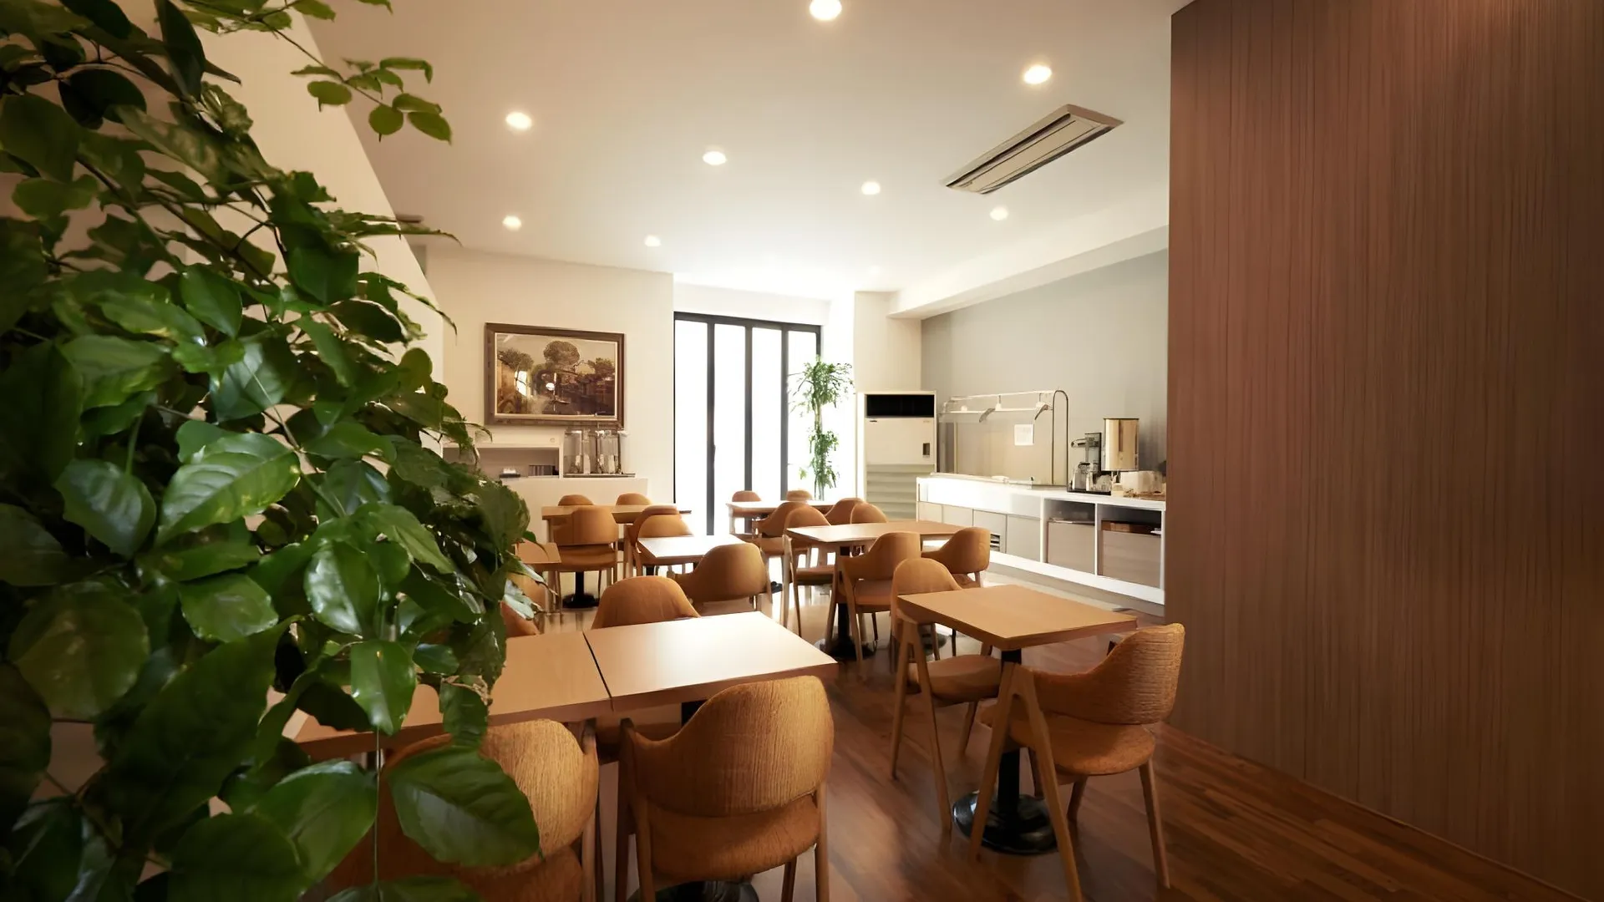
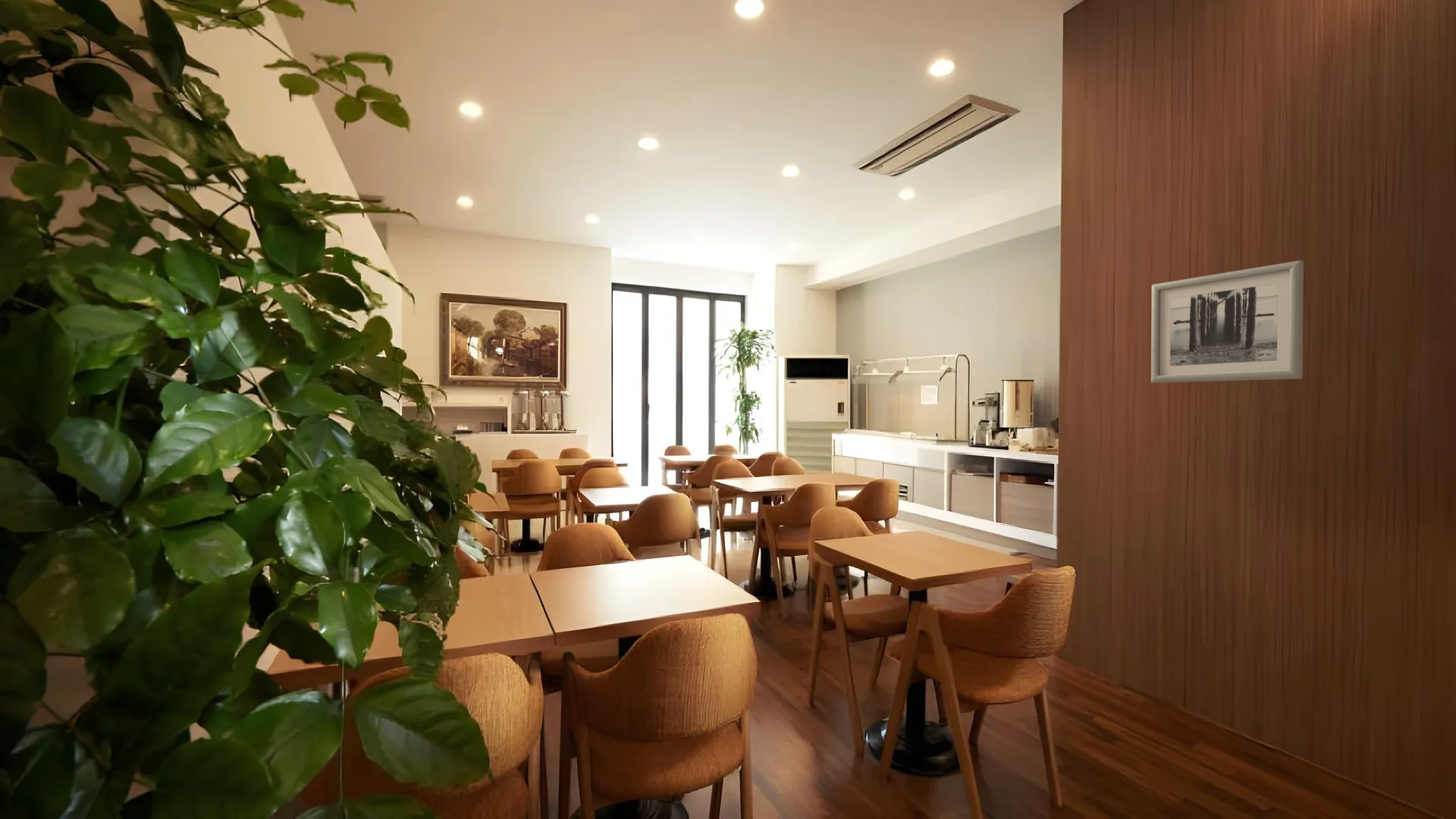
+ wall art (1220, 327)
